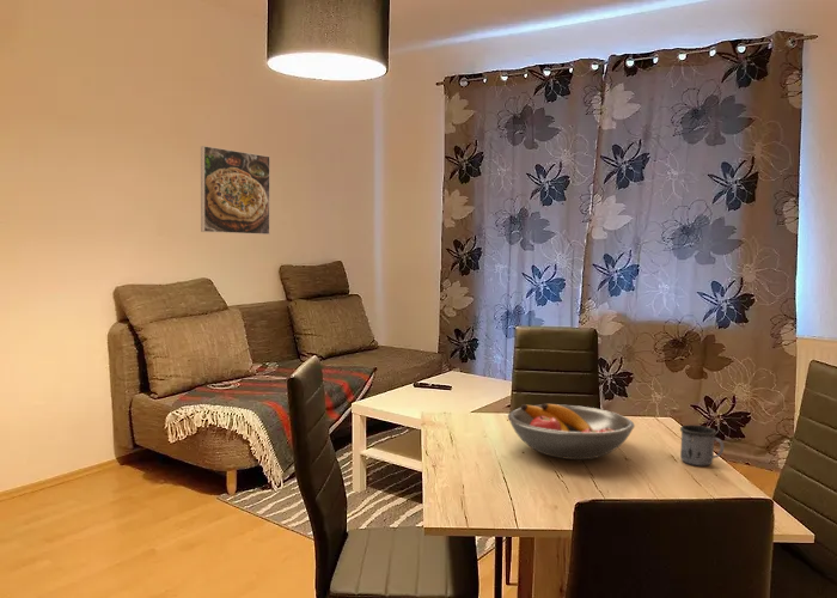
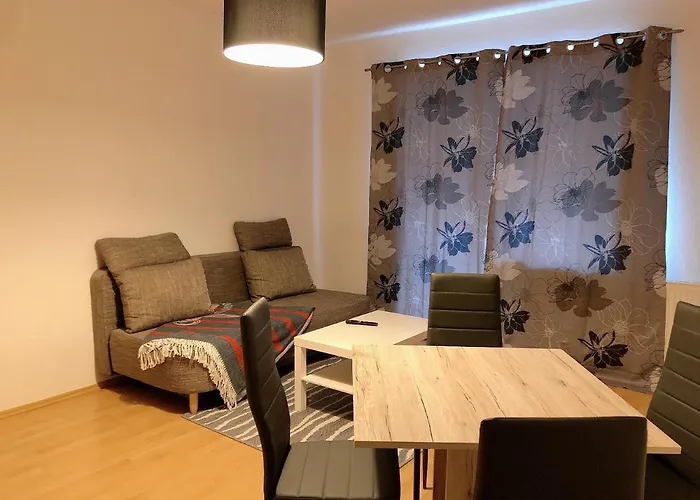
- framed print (237, 193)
- mug (702, 446)
- fruit bowl (569, 431)
